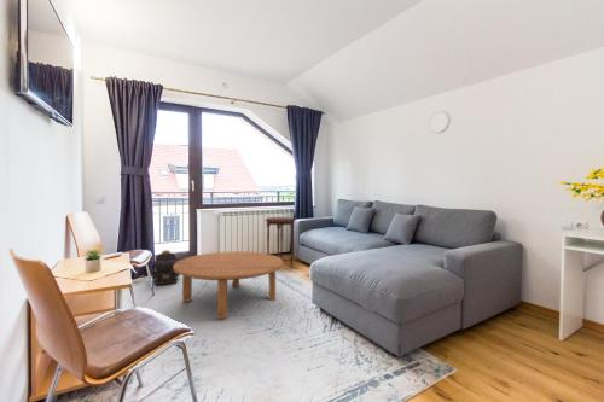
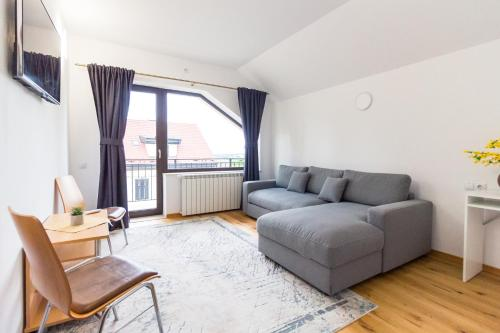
- coffee table (230, 279)
- backpack (165, 266)
- side table (280, 243)
